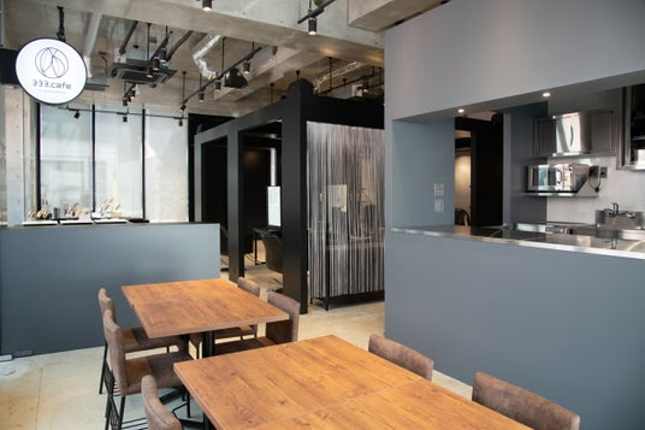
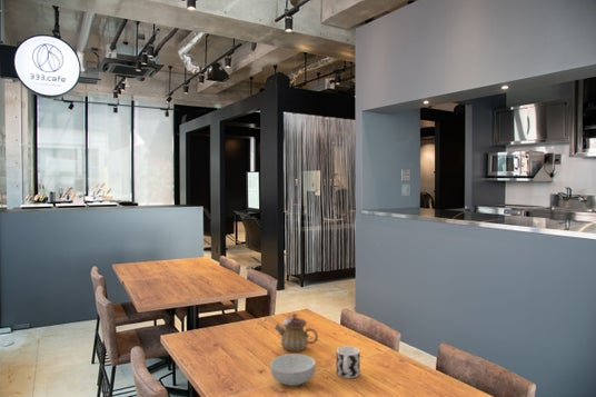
+ teapot (296, 330)
+ cup (347, 363)
+ cereal bowl (292, 371)
